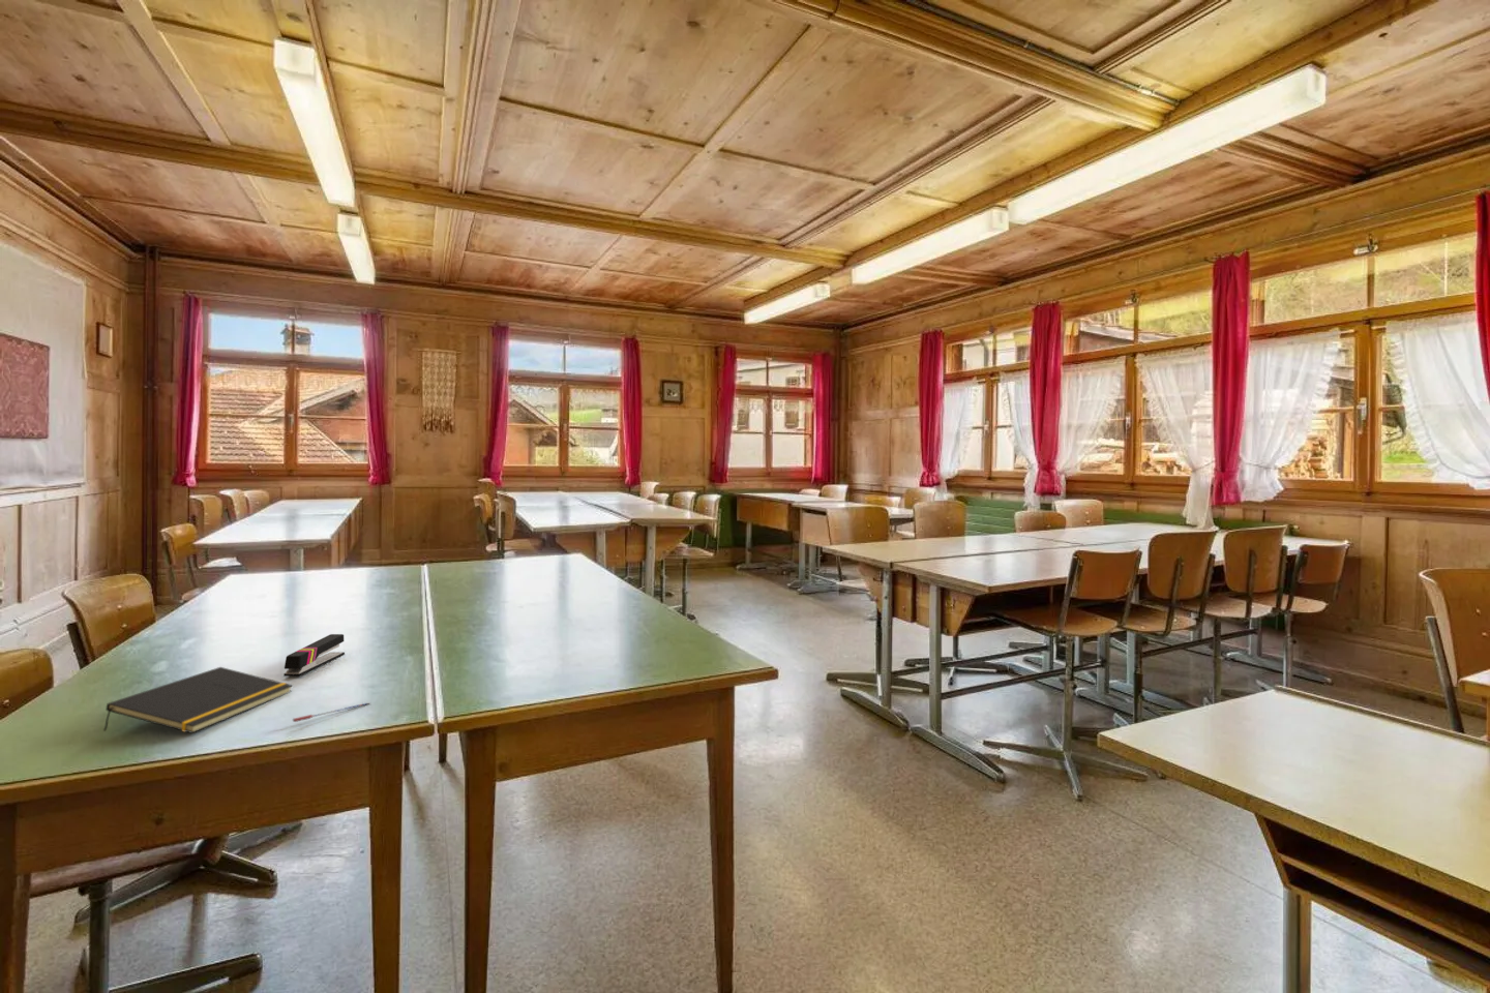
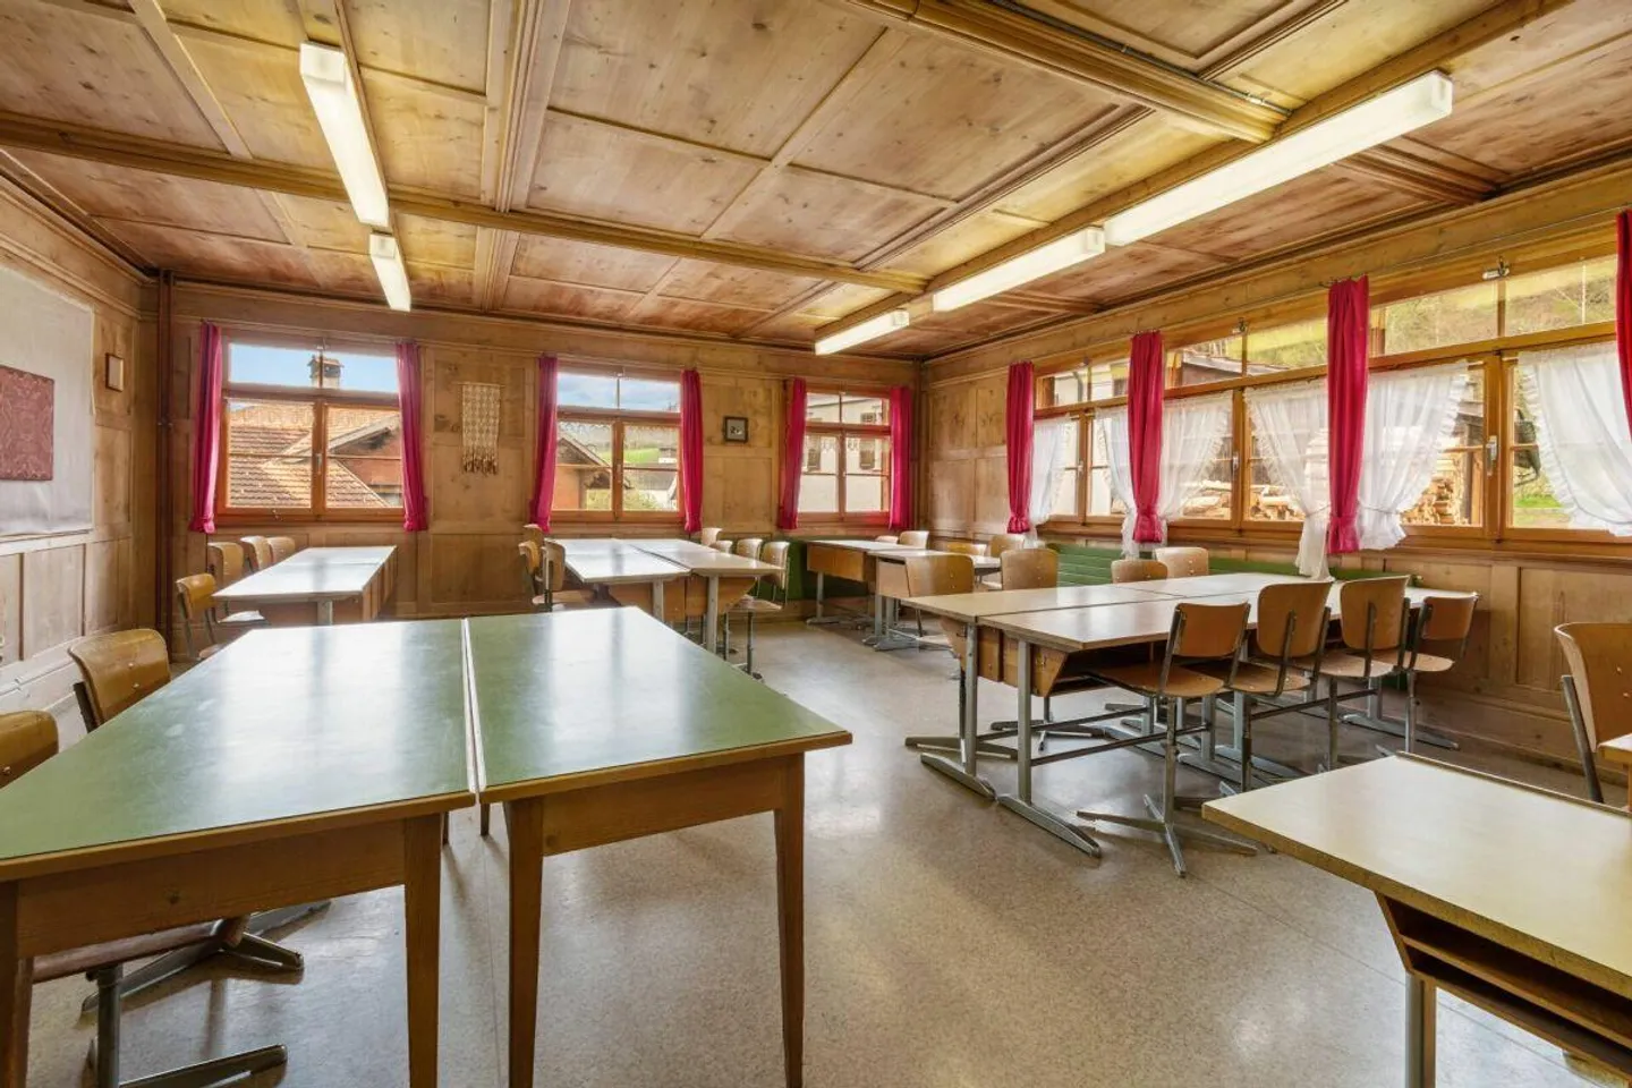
- pen (334, 710)
- stapler (316, 654)
- notepad (207, 696)
